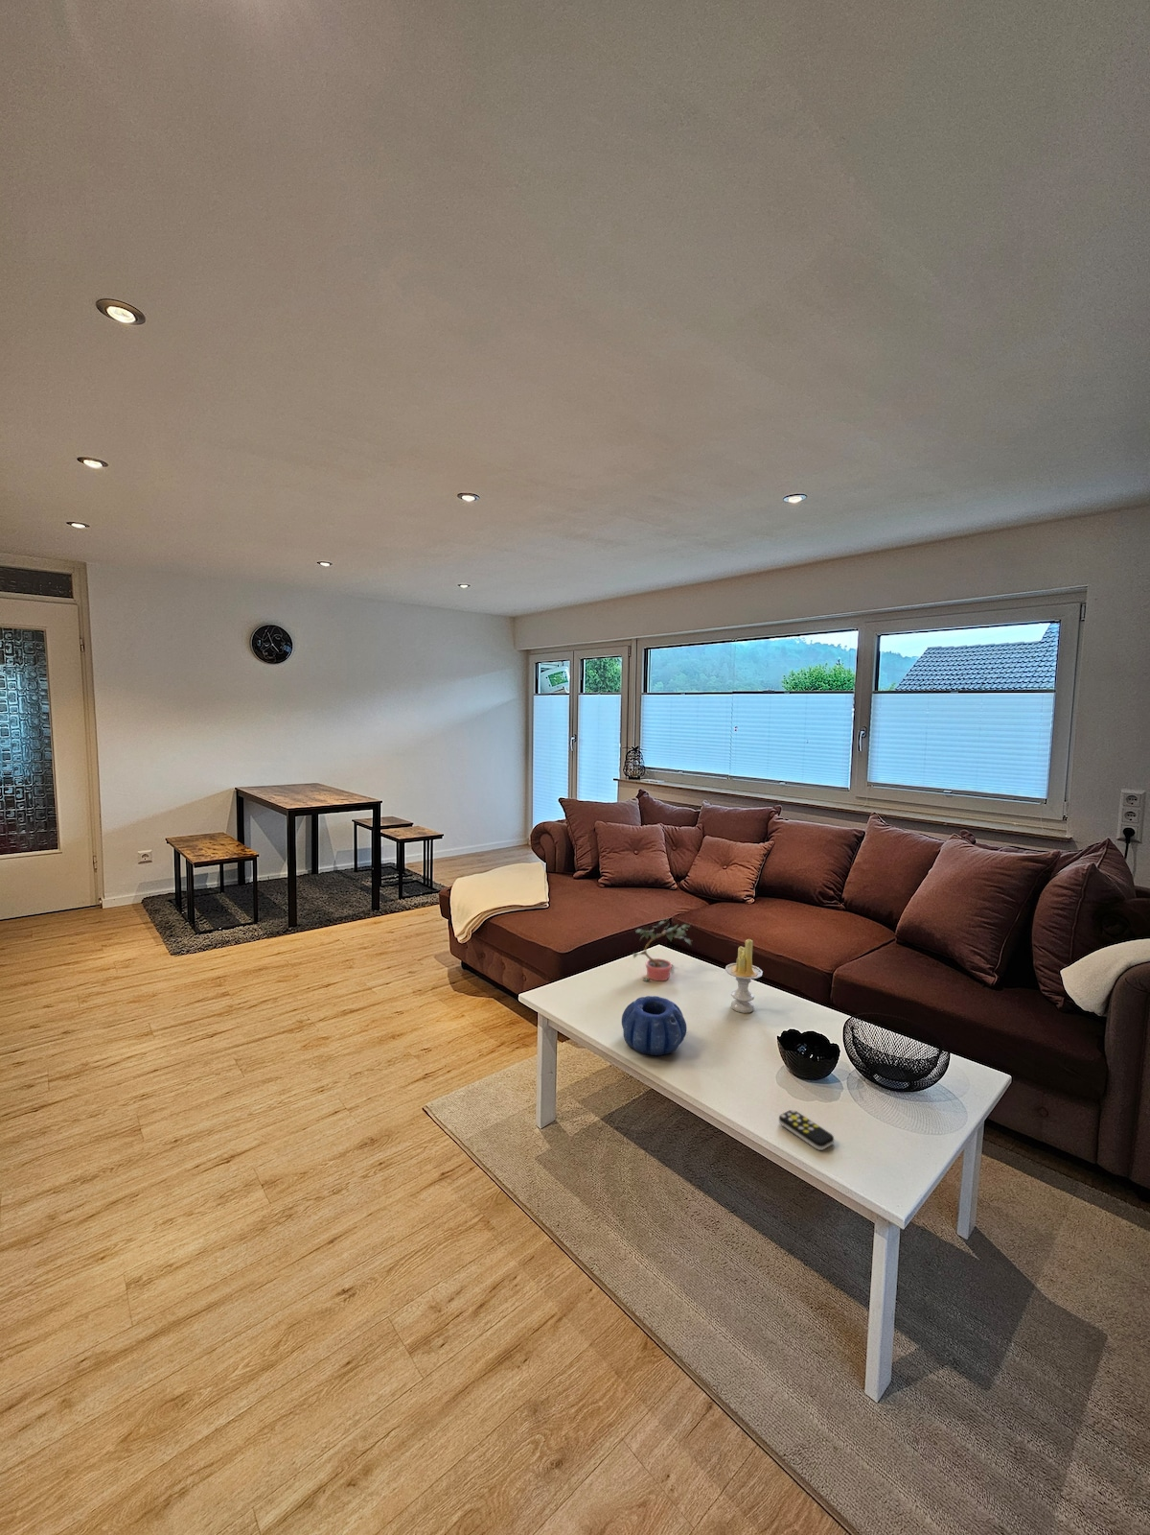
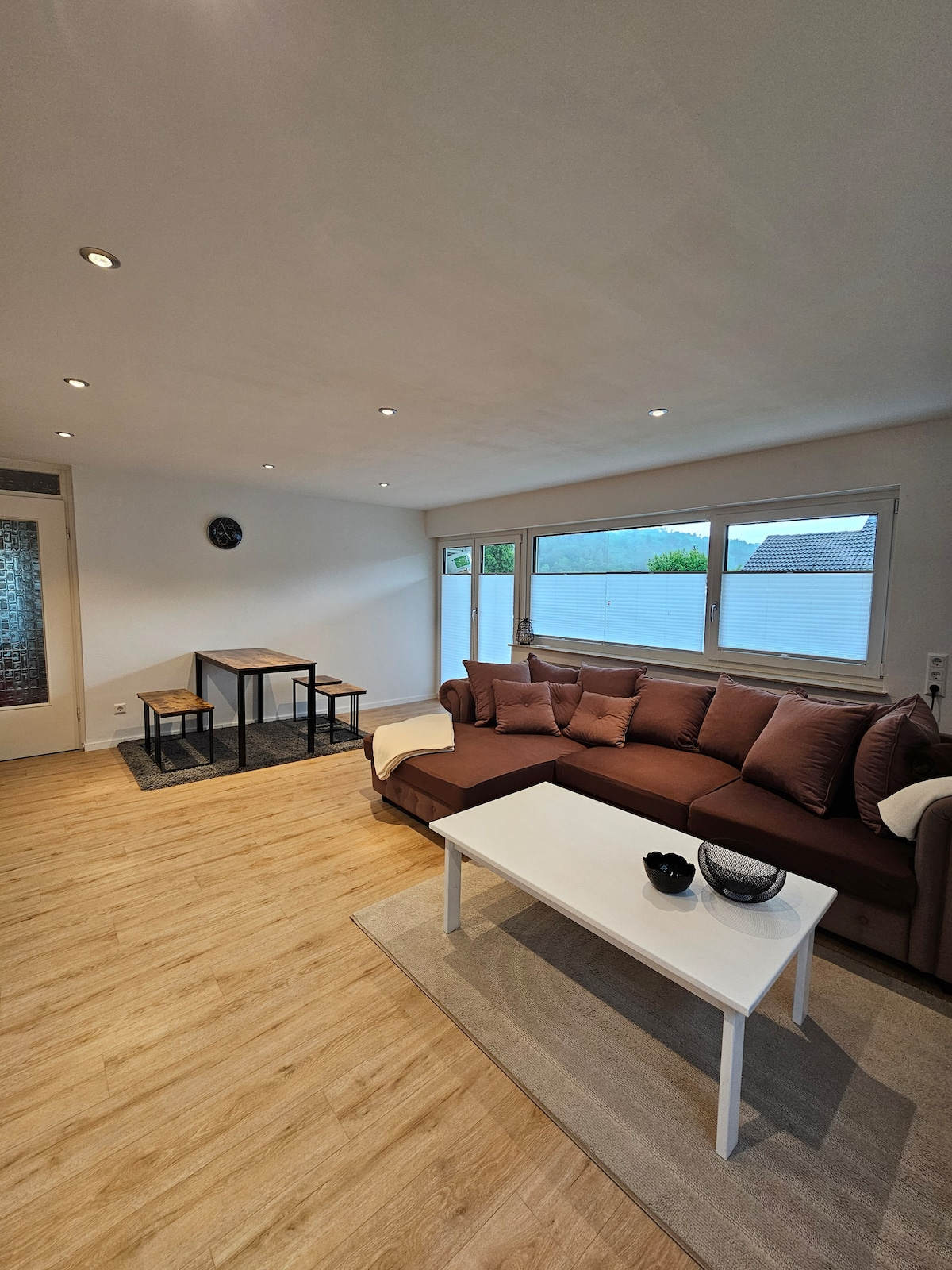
- decorative bowl (654, 1024)
- candle (744, 973)
- potted plant (670, 940)
- remote control (805, 1128)
